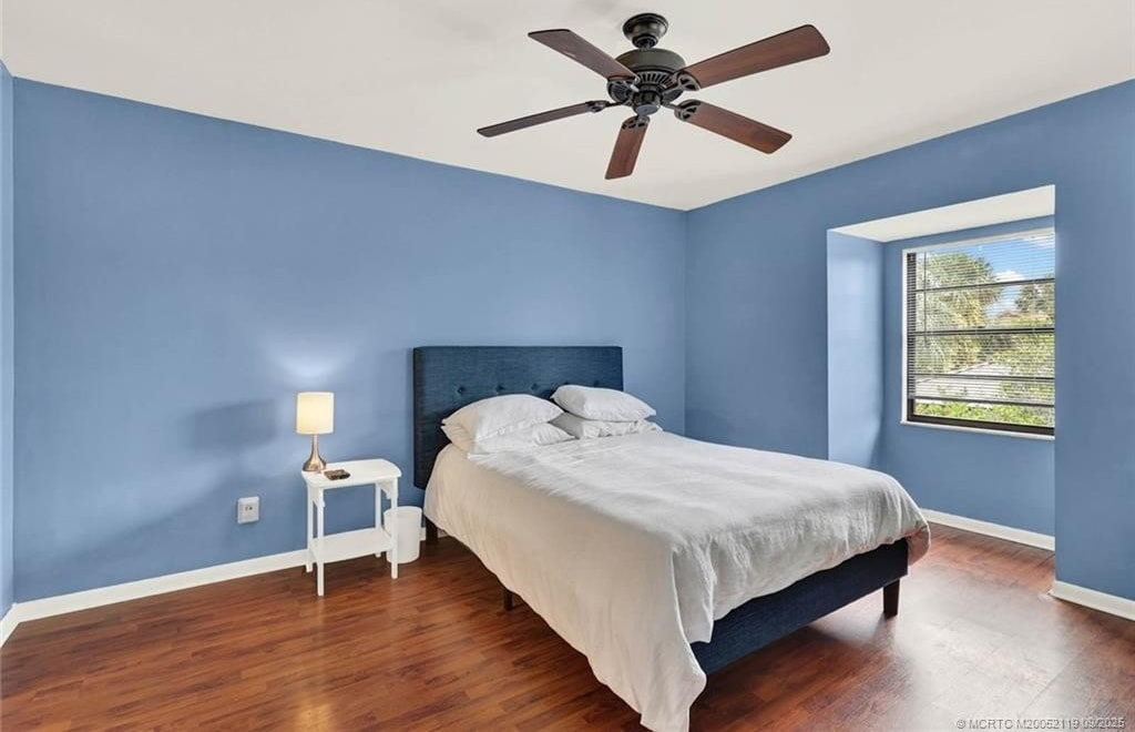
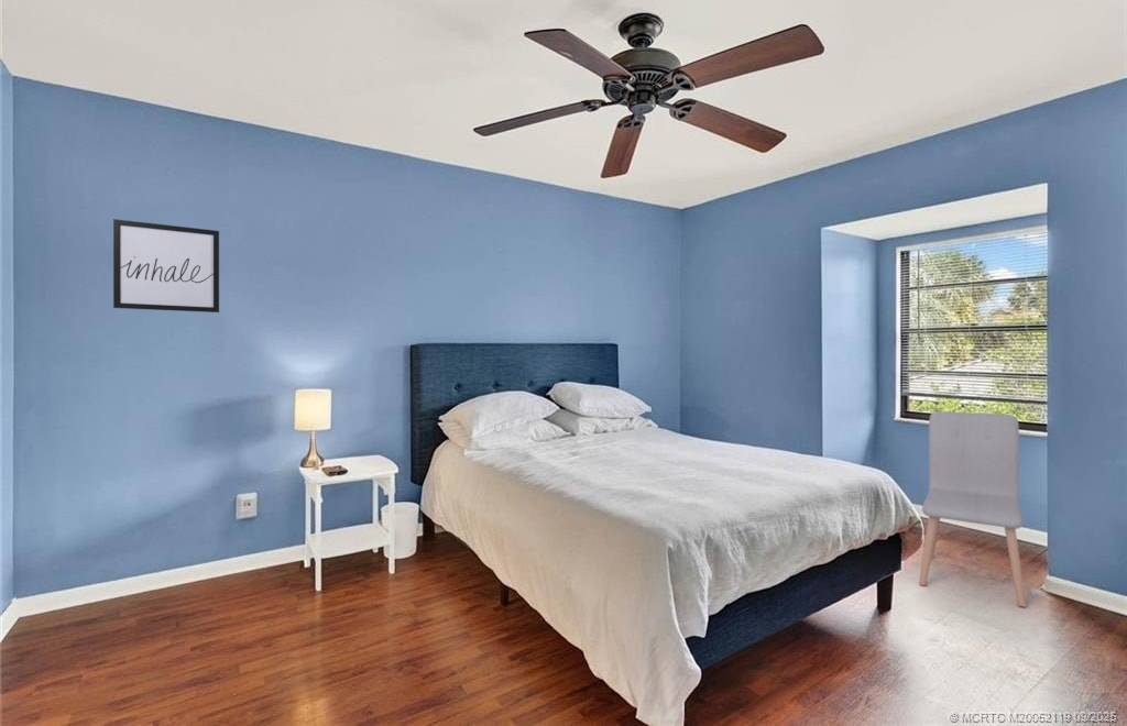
+ chair (971, 497)
+ wall art (168, 267)
